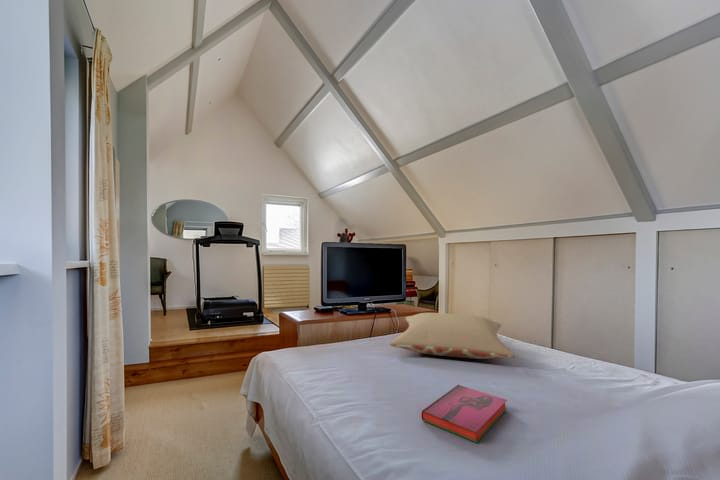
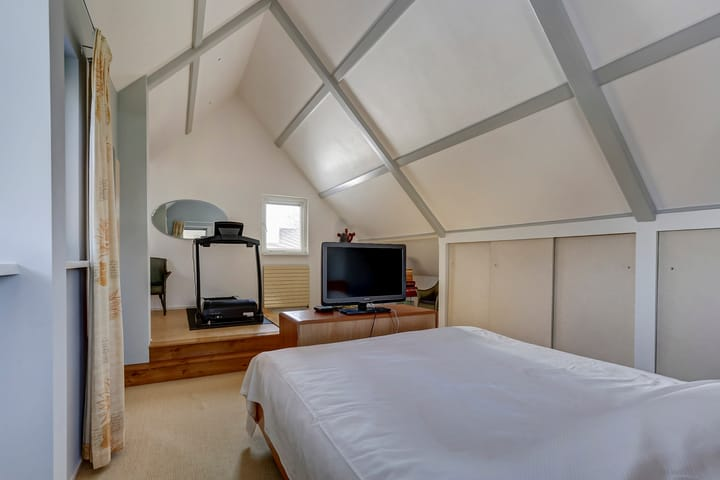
- hardback book (465, 409)
- pillow (450, 333)
